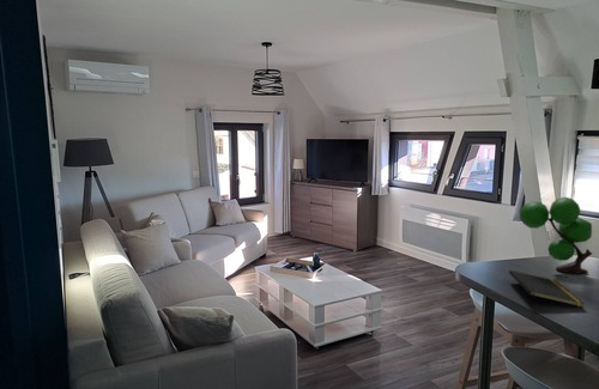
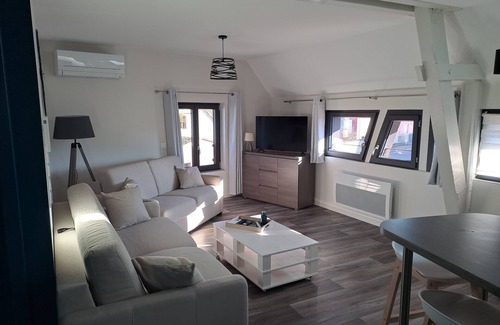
- notepad (543, 286)
- plant (556, 231)
